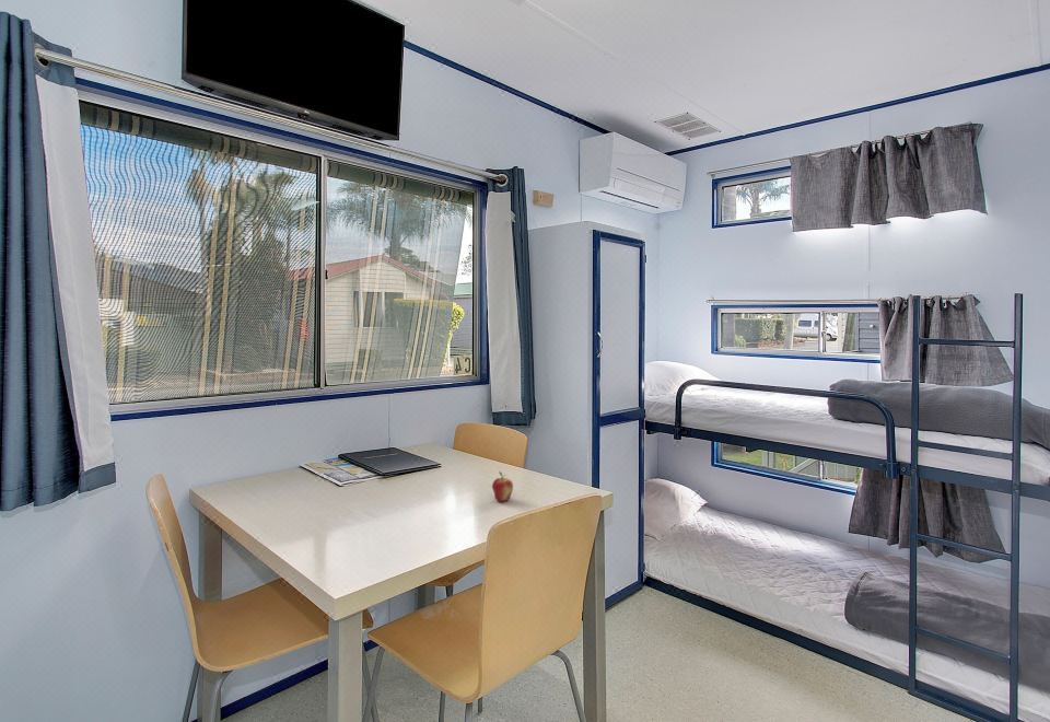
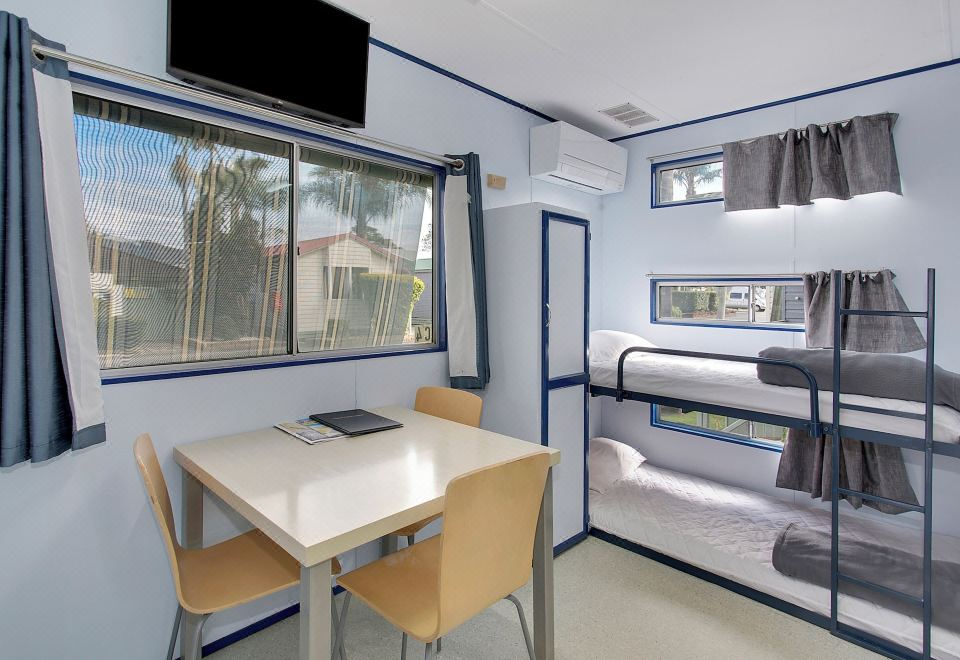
- fruit (502, 485)
